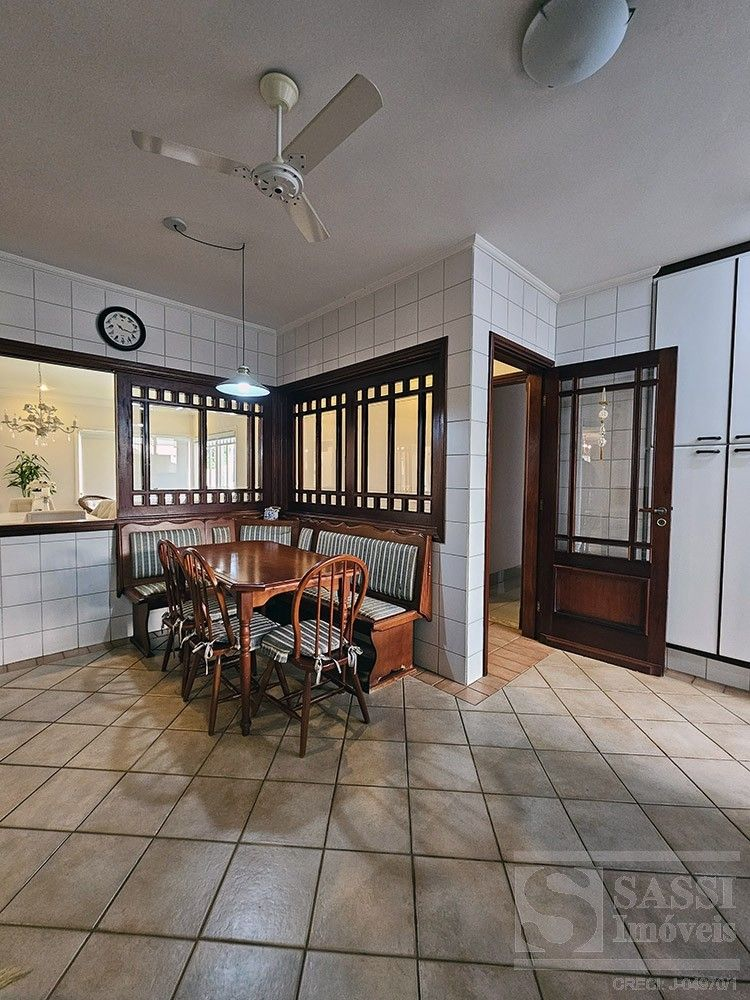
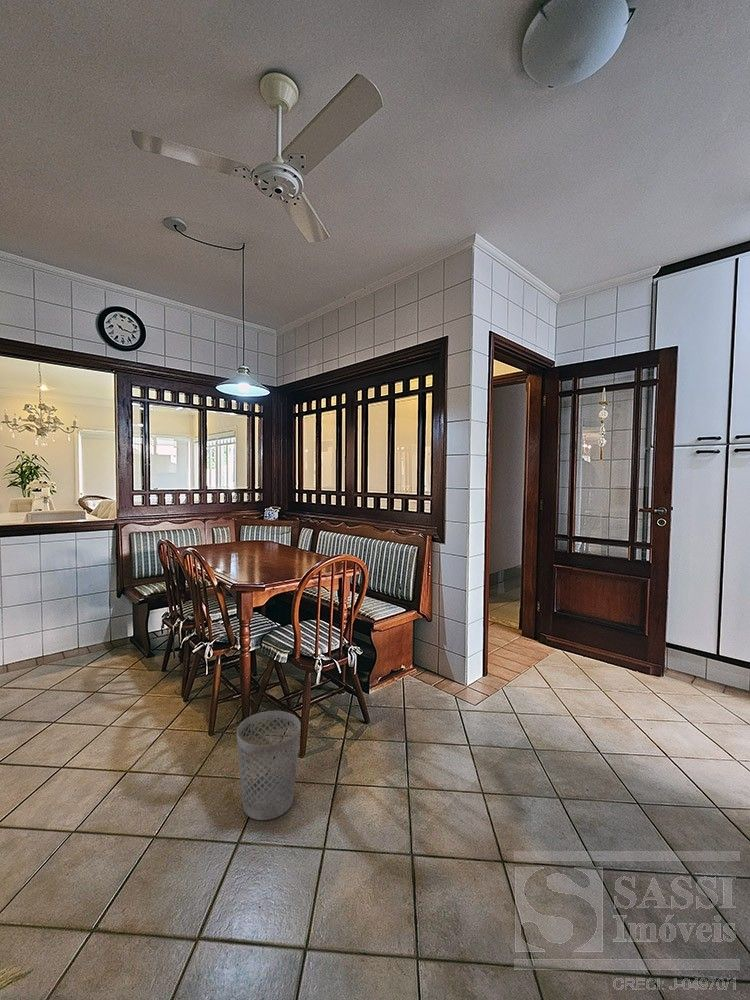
+ wastebasket (268, 764)
